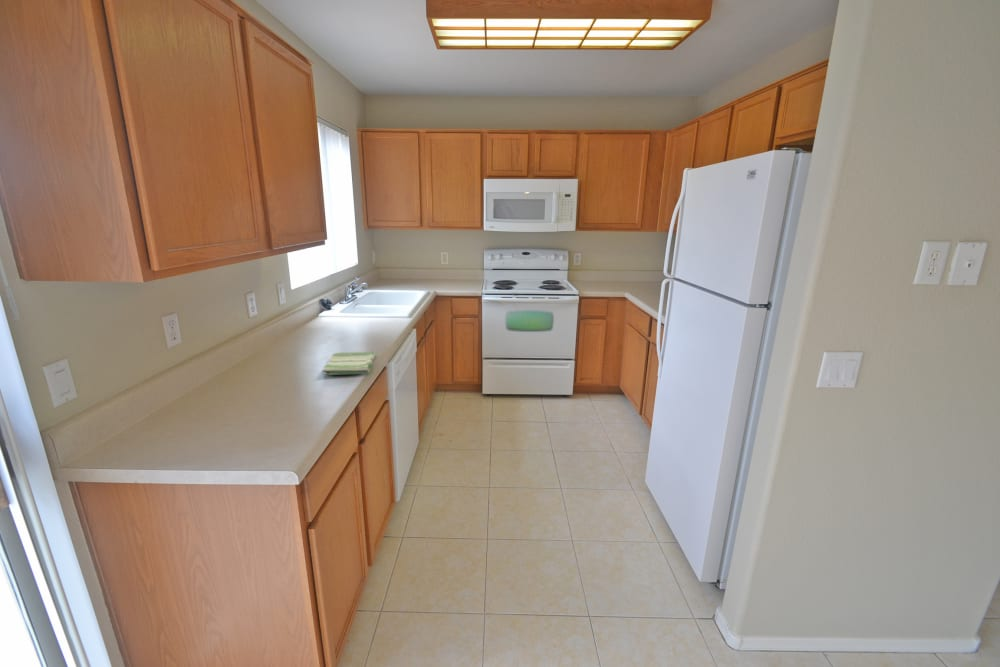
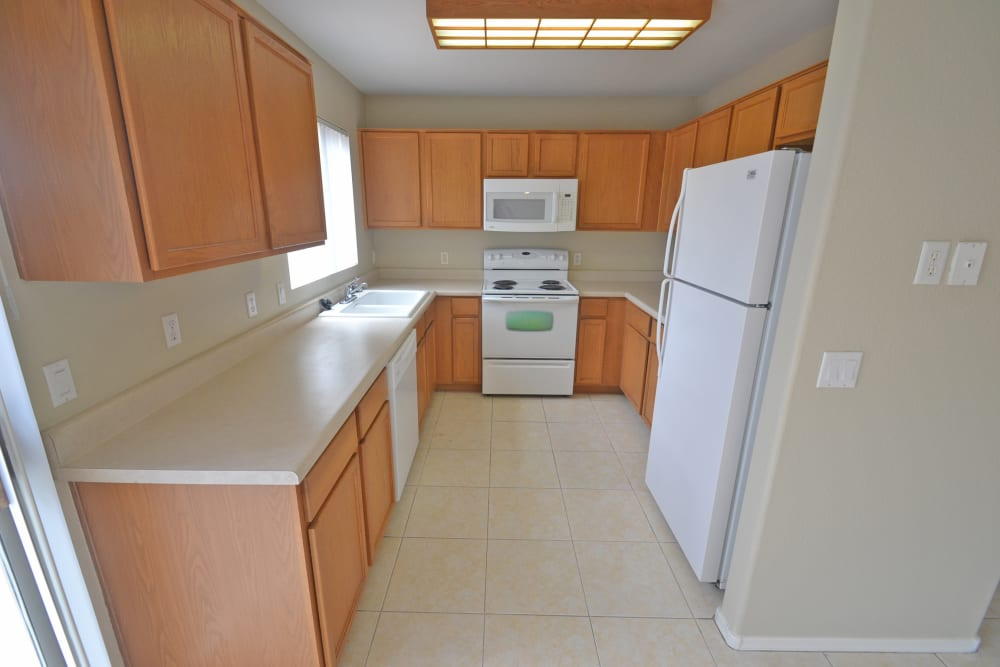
- dish towel (350, 362)
